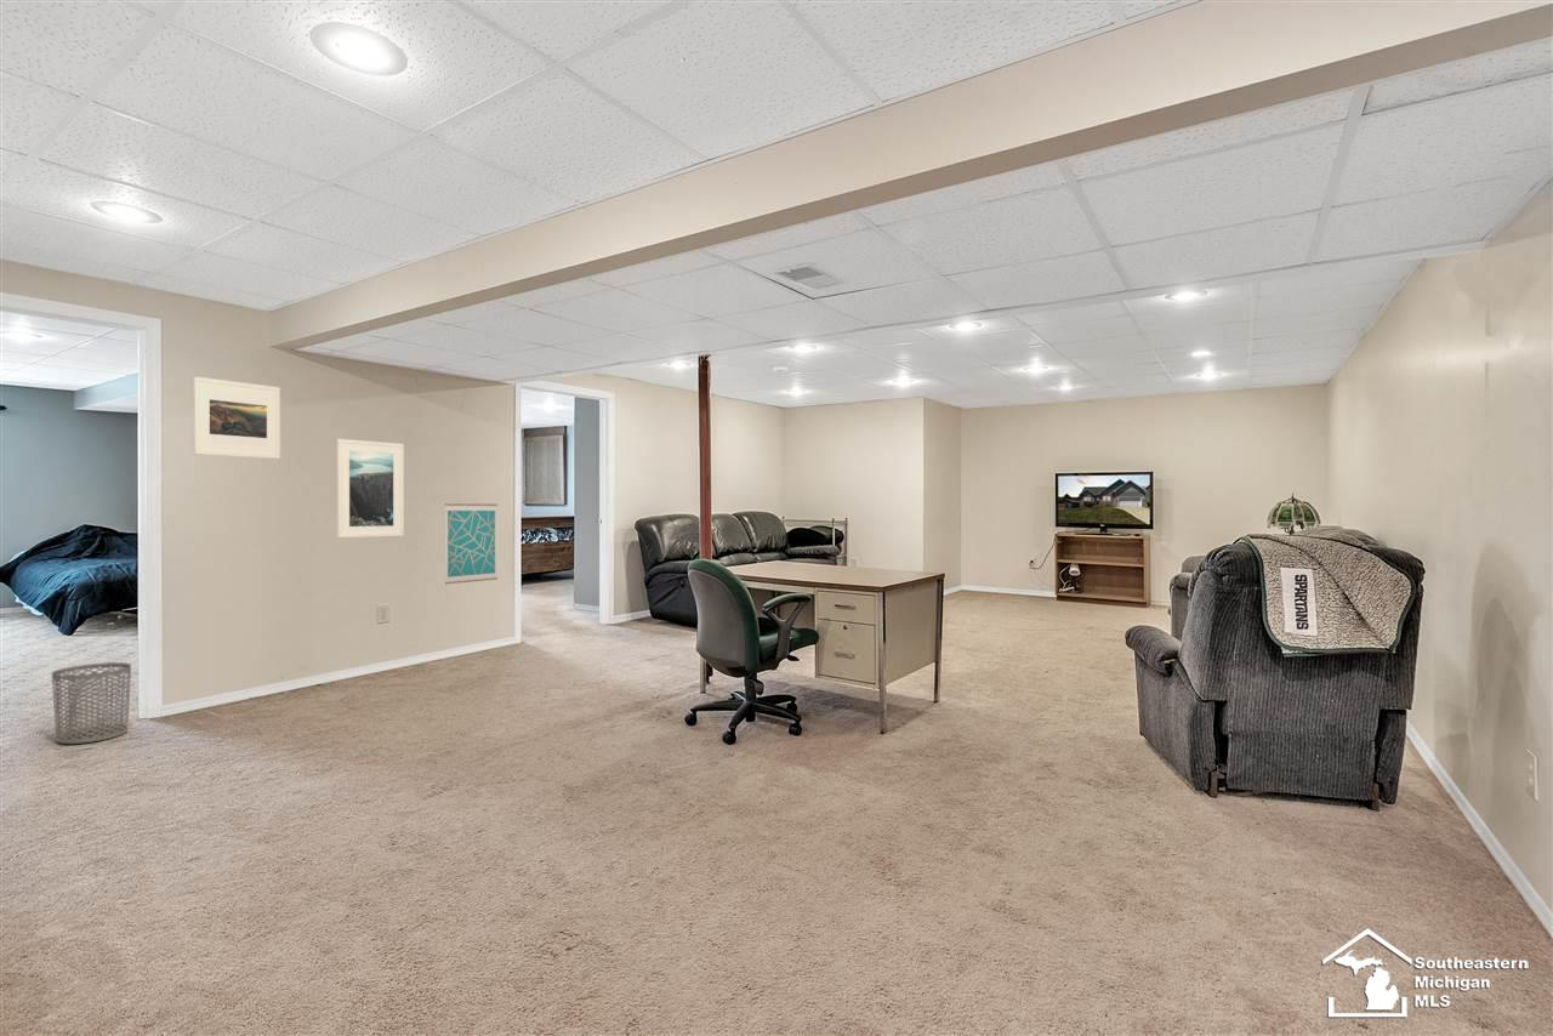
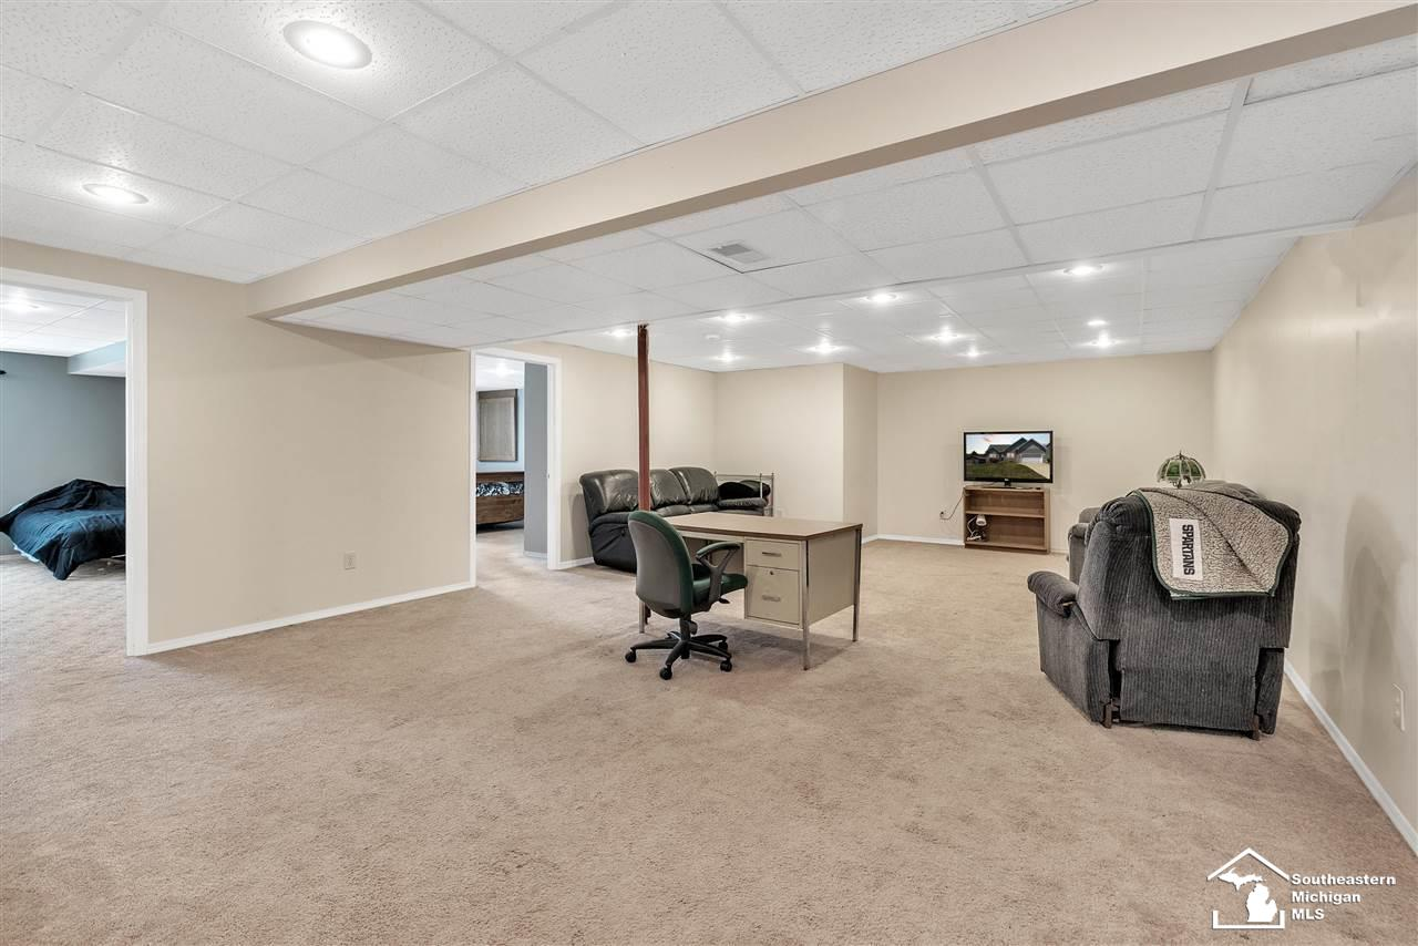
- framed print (238, 419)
- wall art (472, 542)
- waste bin (92, 702)
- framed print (371, 489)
